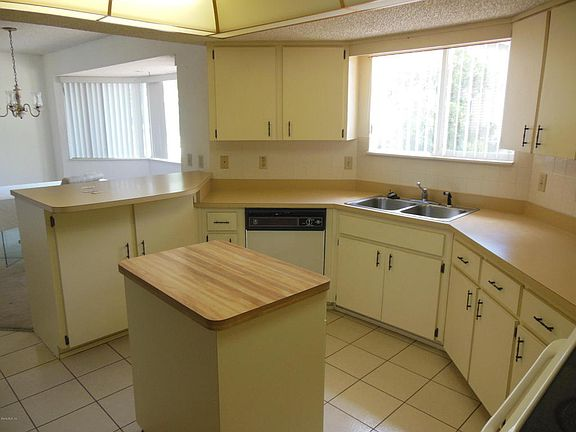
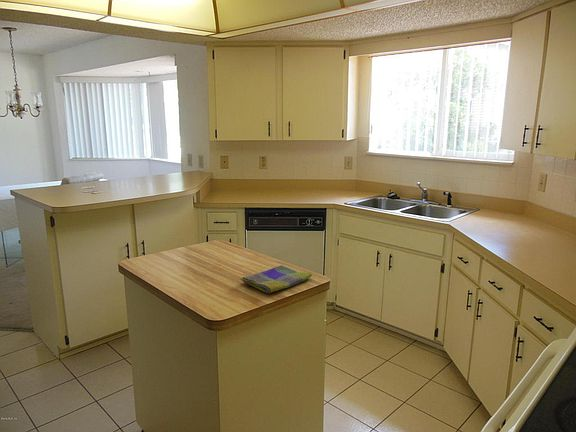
+ dish towel (276, 277)
